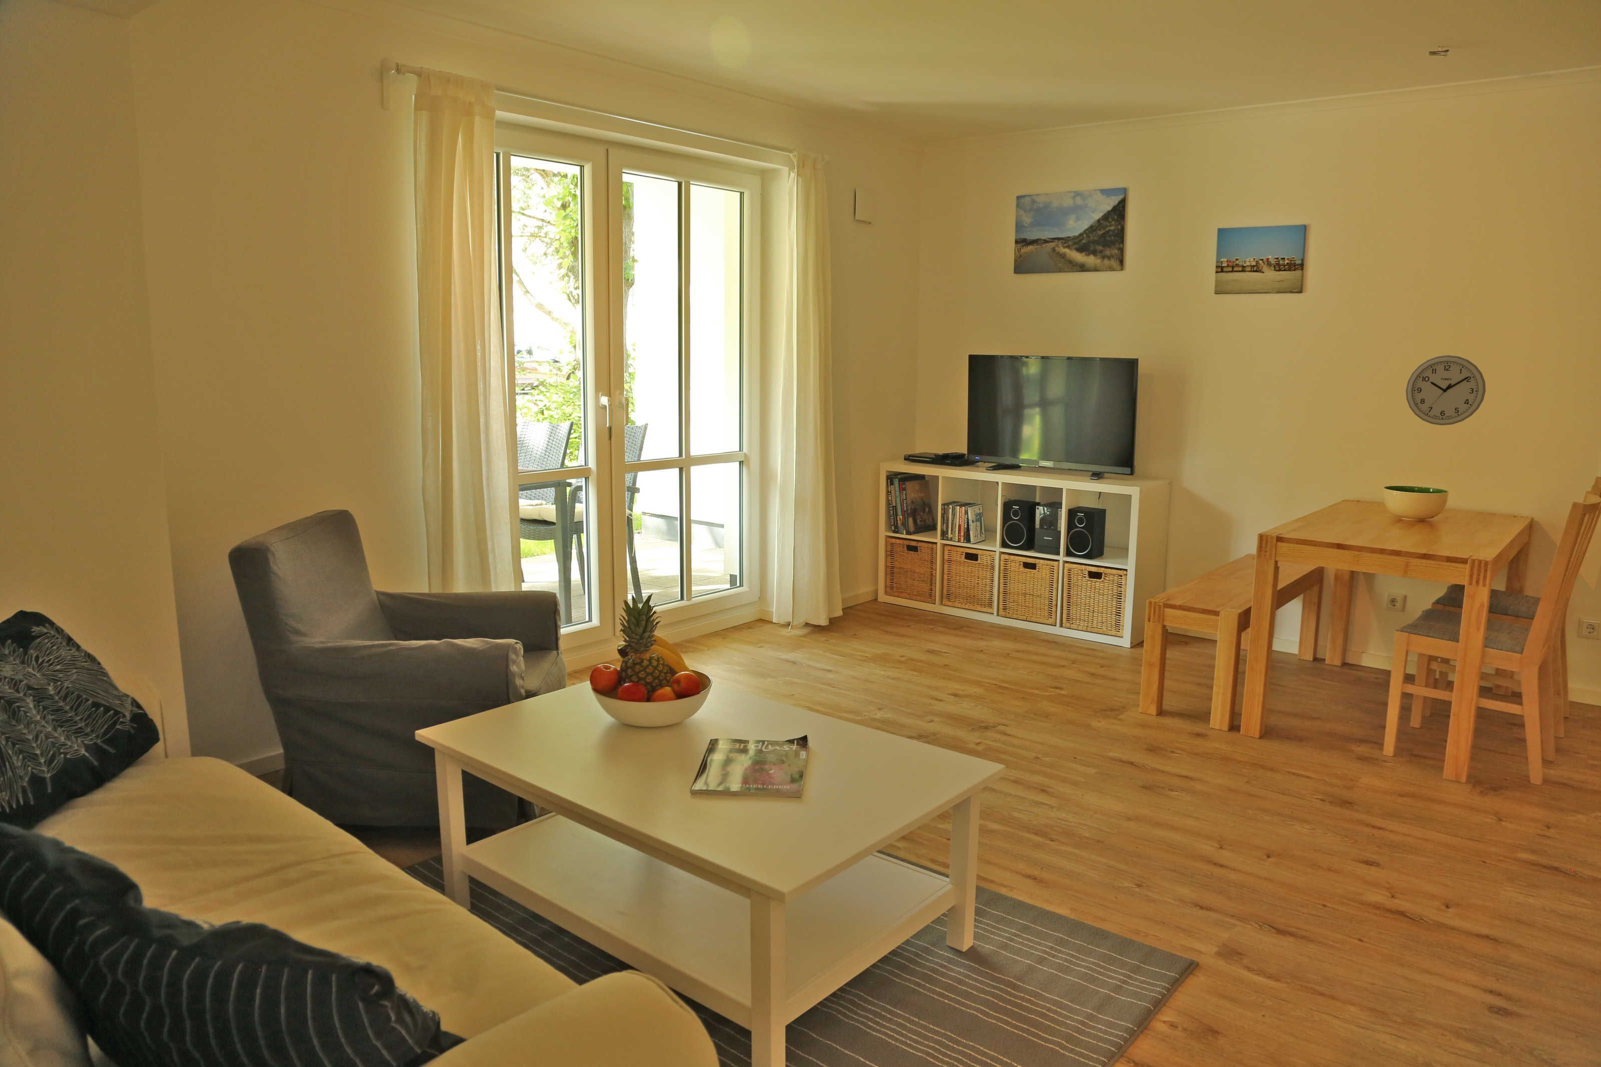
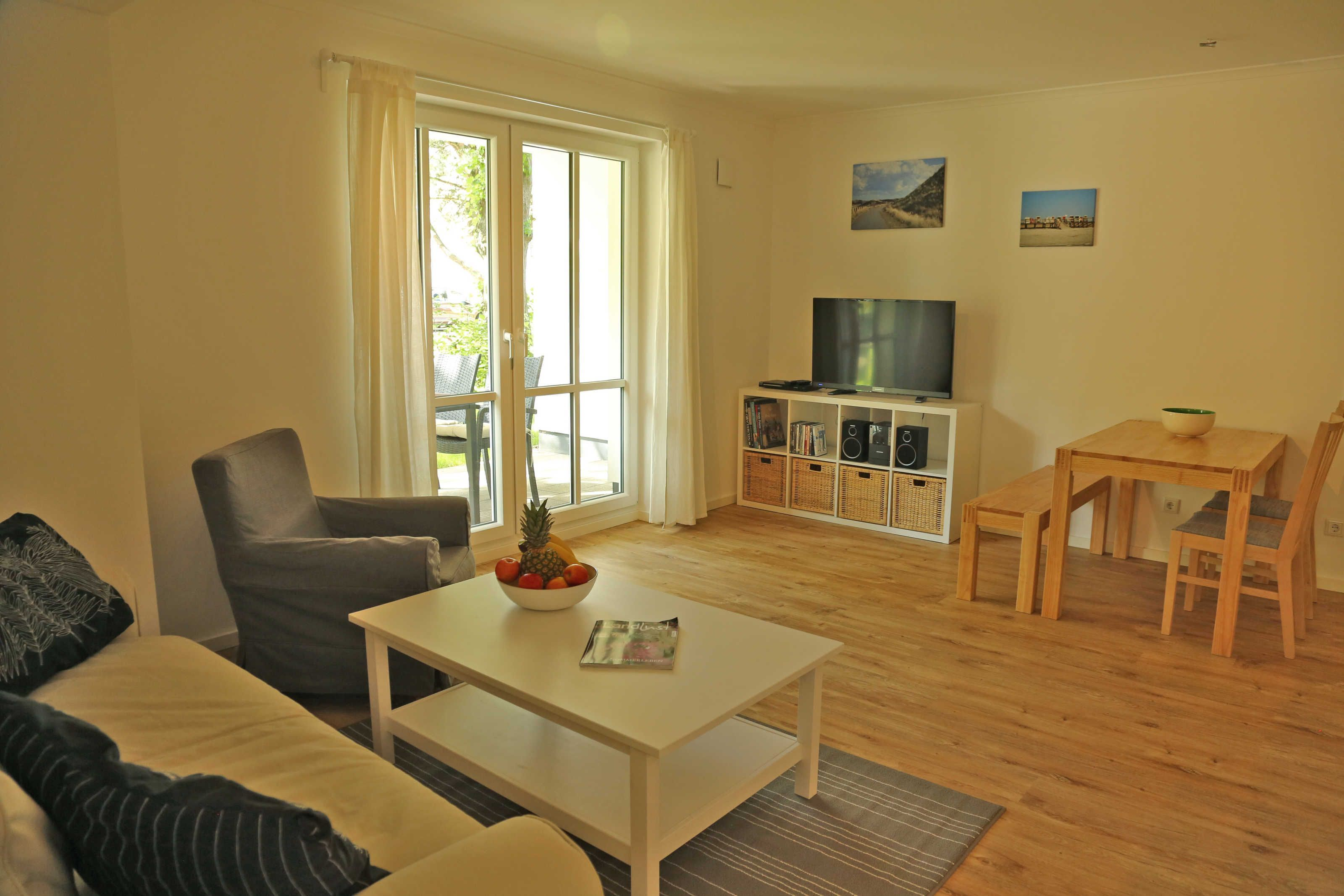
- wall clock (1445, 391)
